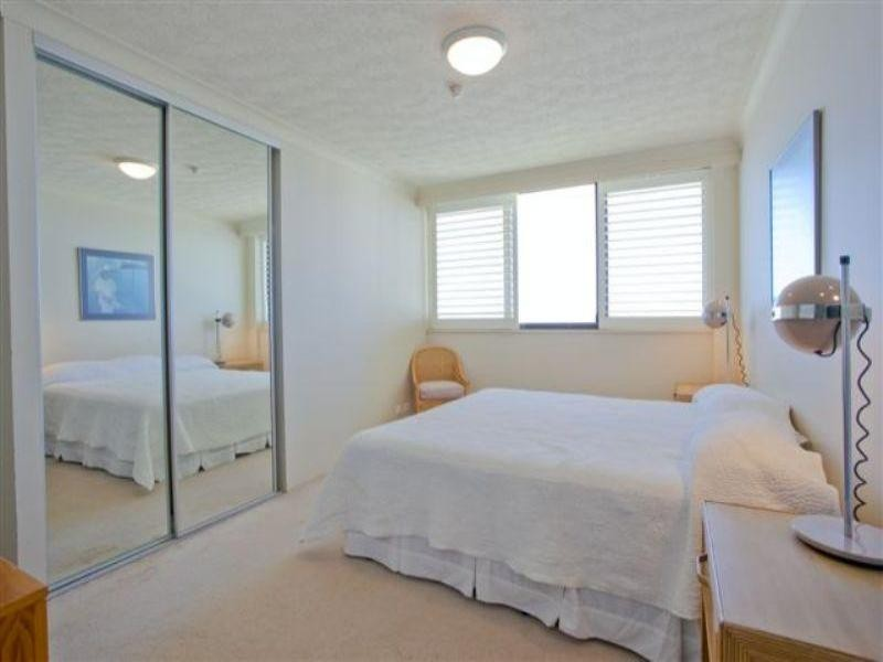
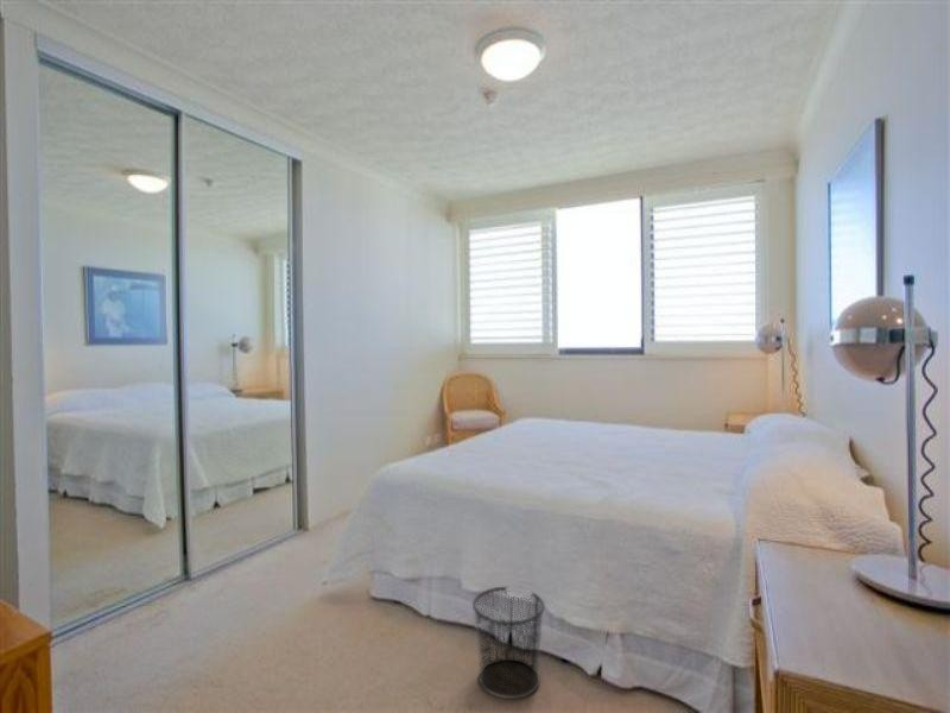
+ waste bin (508, 641)
